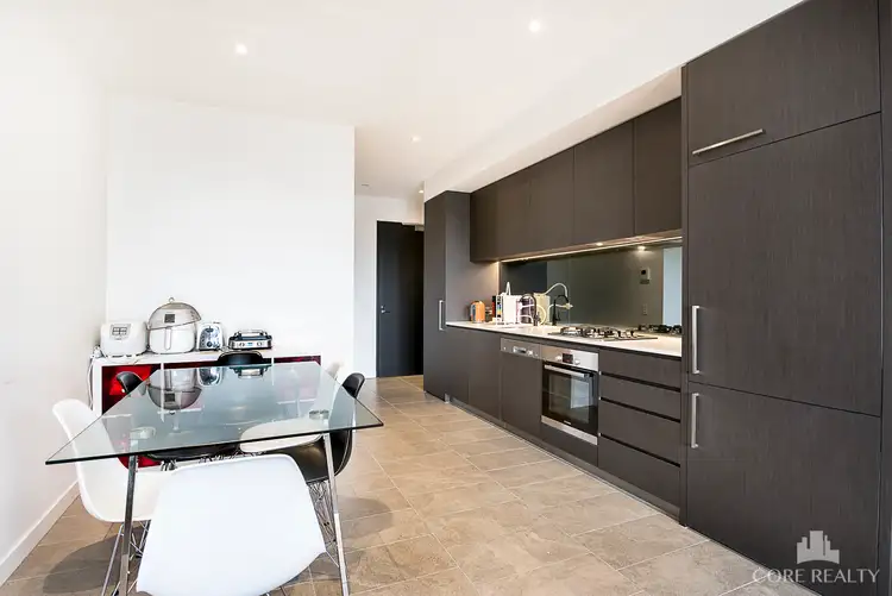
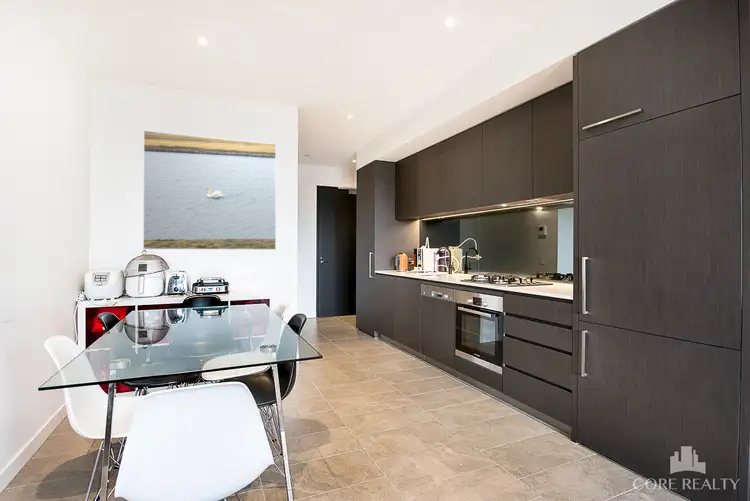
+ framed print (213, 193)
